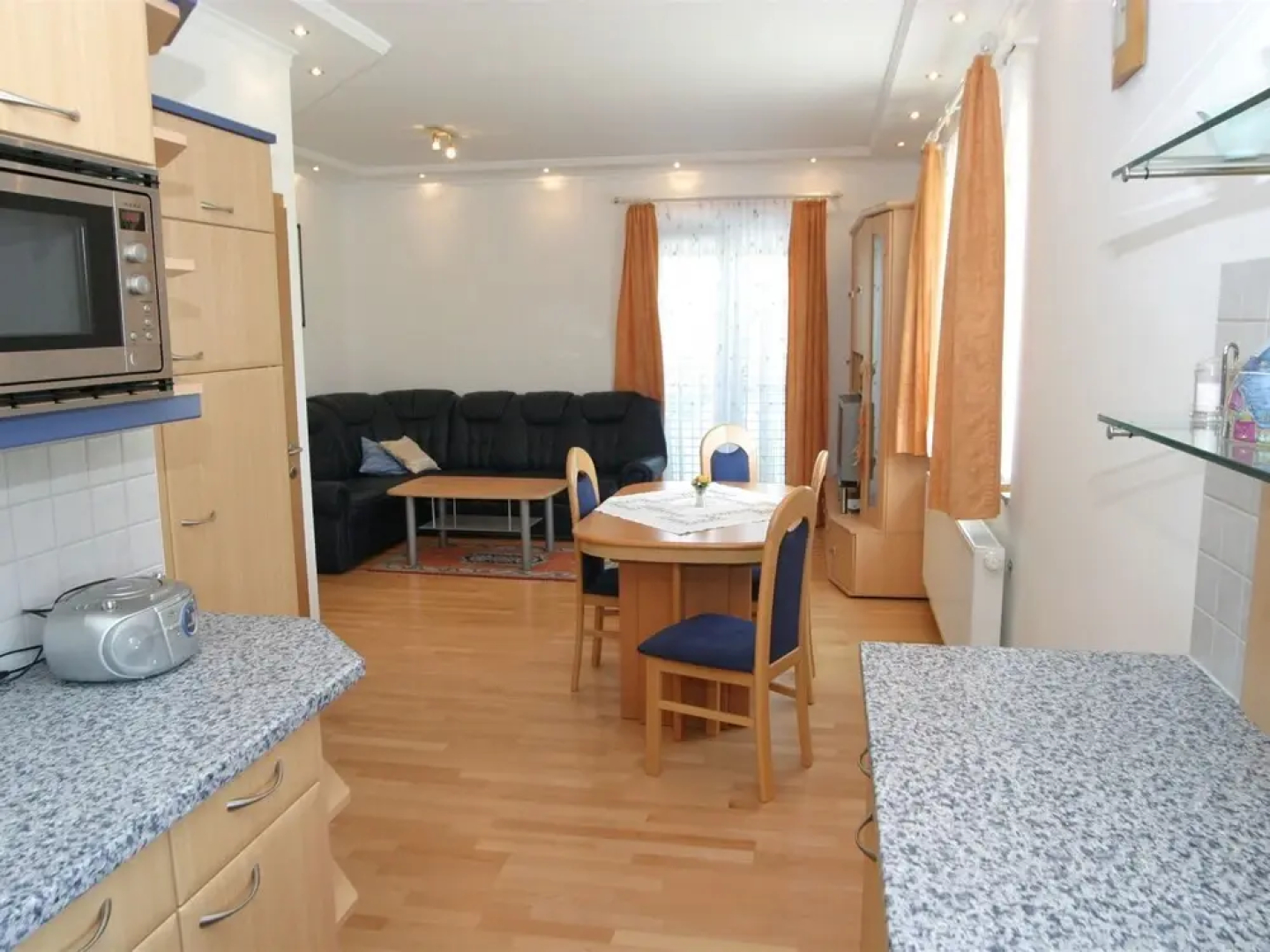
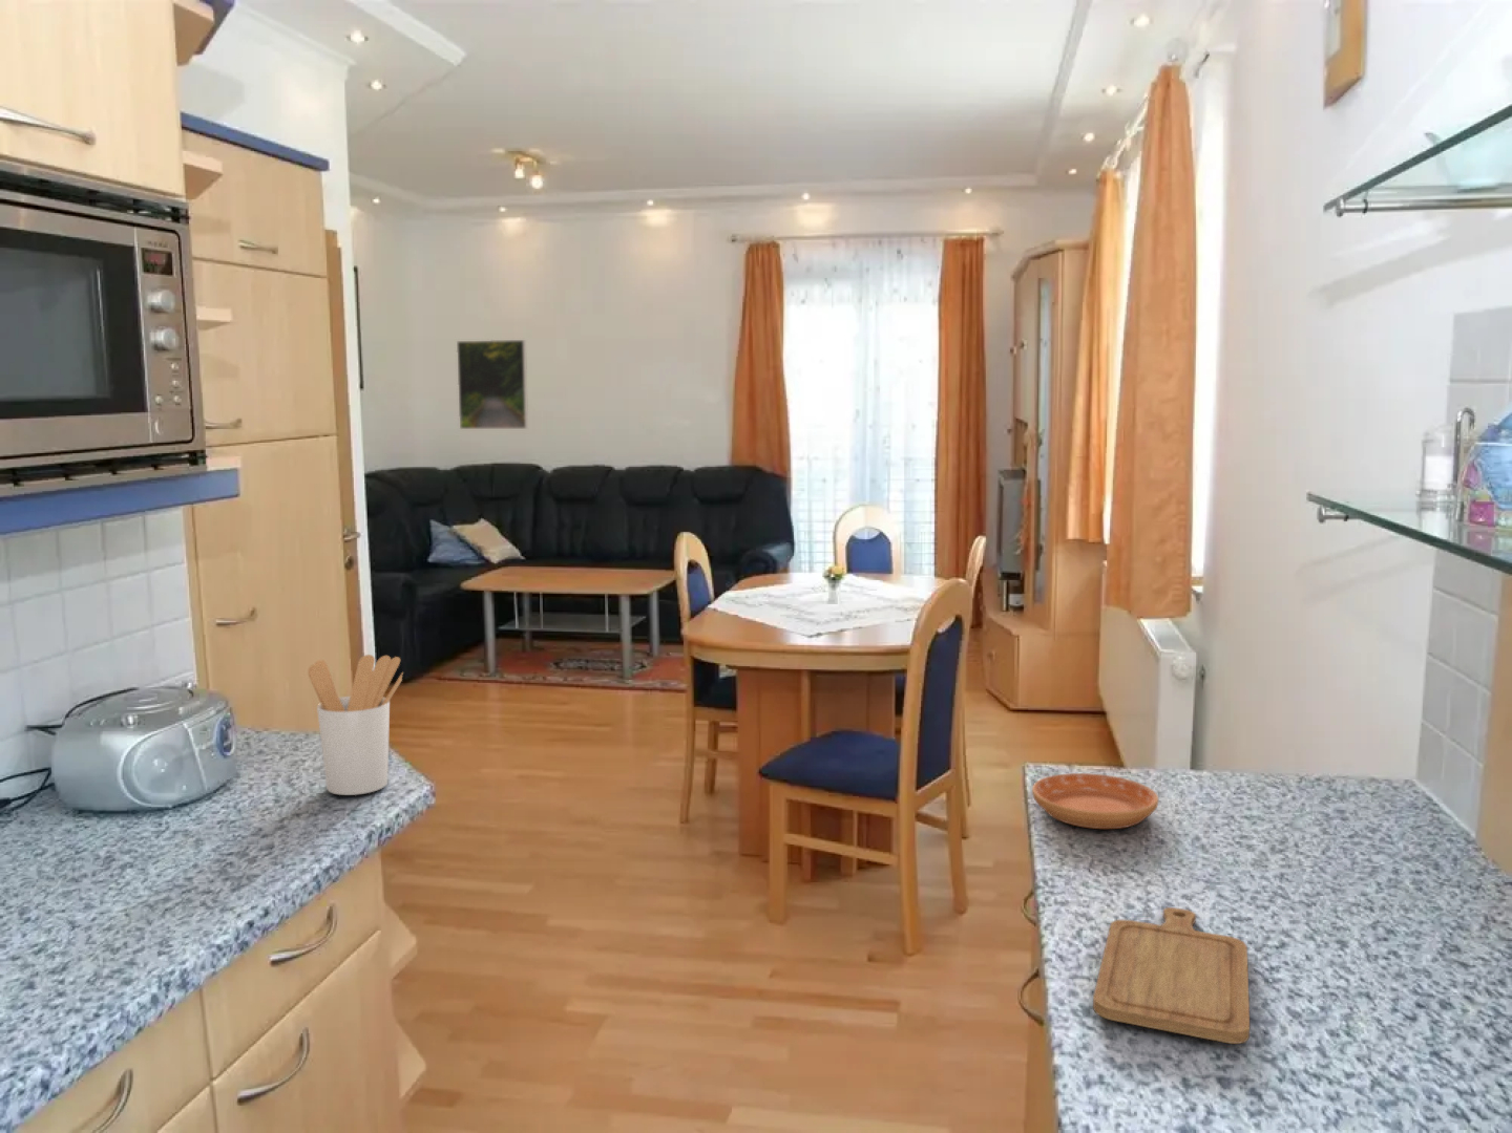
+ chopping board (1174, 963)
+ saucer (1093, 801)
+ utensil holder (362, 720)
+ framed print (493, 386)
